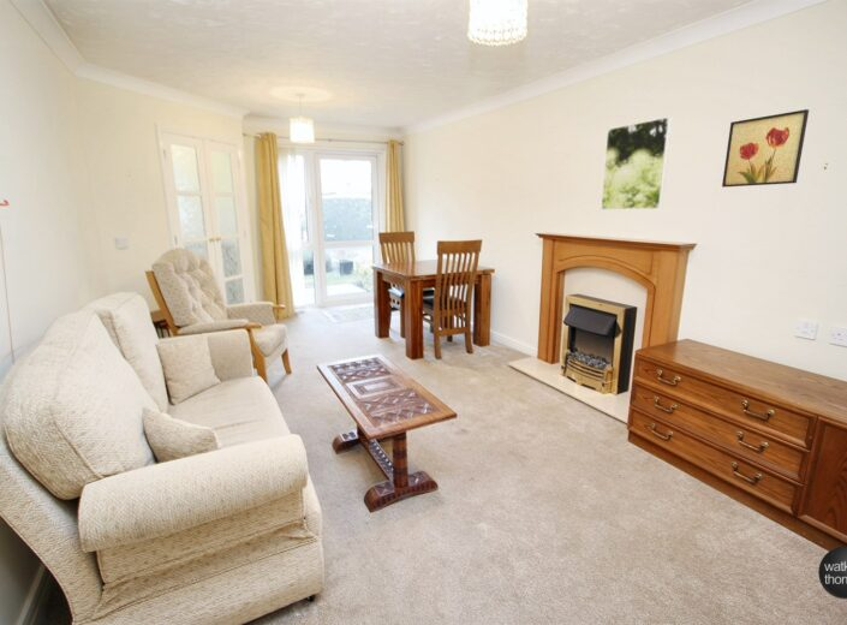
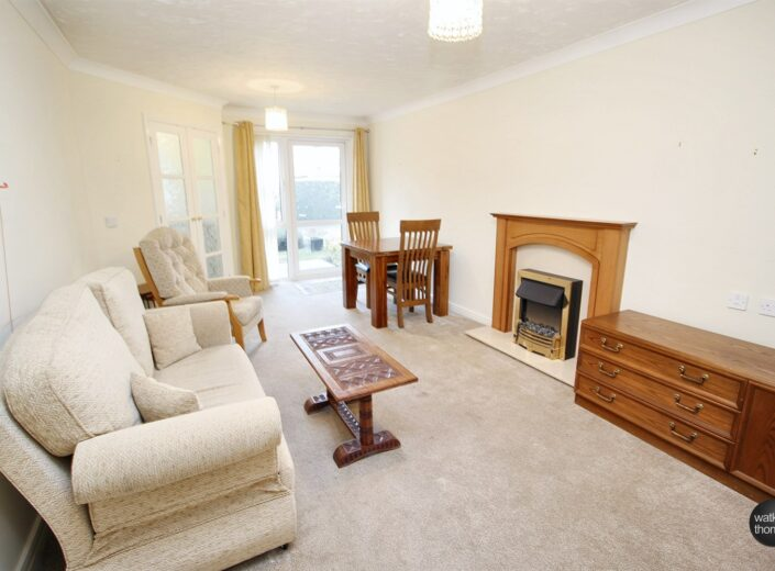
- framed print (633, 167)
- wall art (763, 150)
